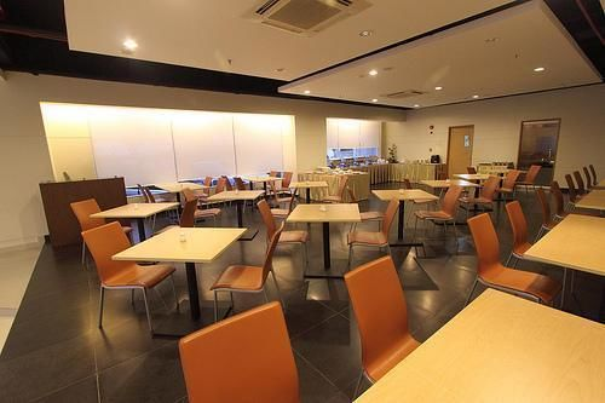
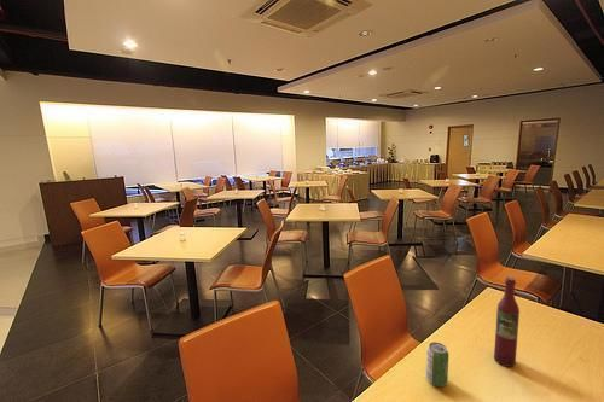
+ beverage can (437, 363)
+ wine bottle (507, 320)
